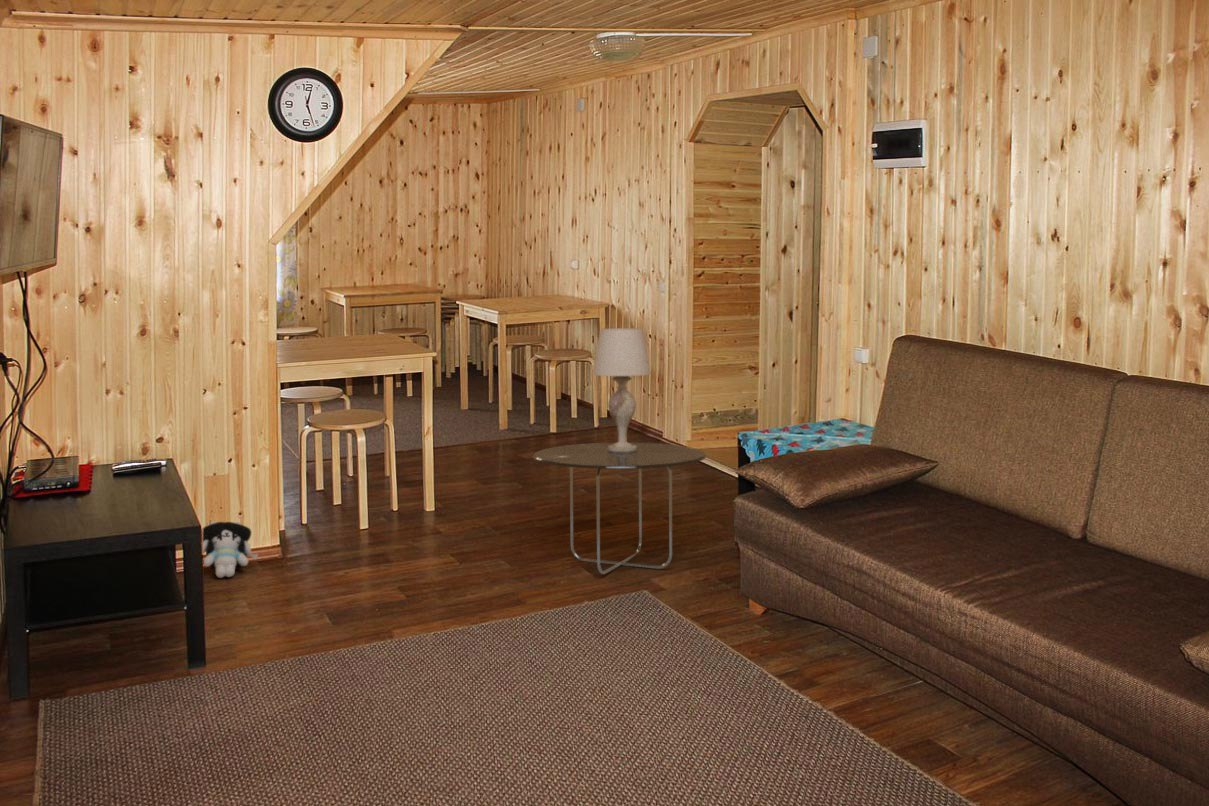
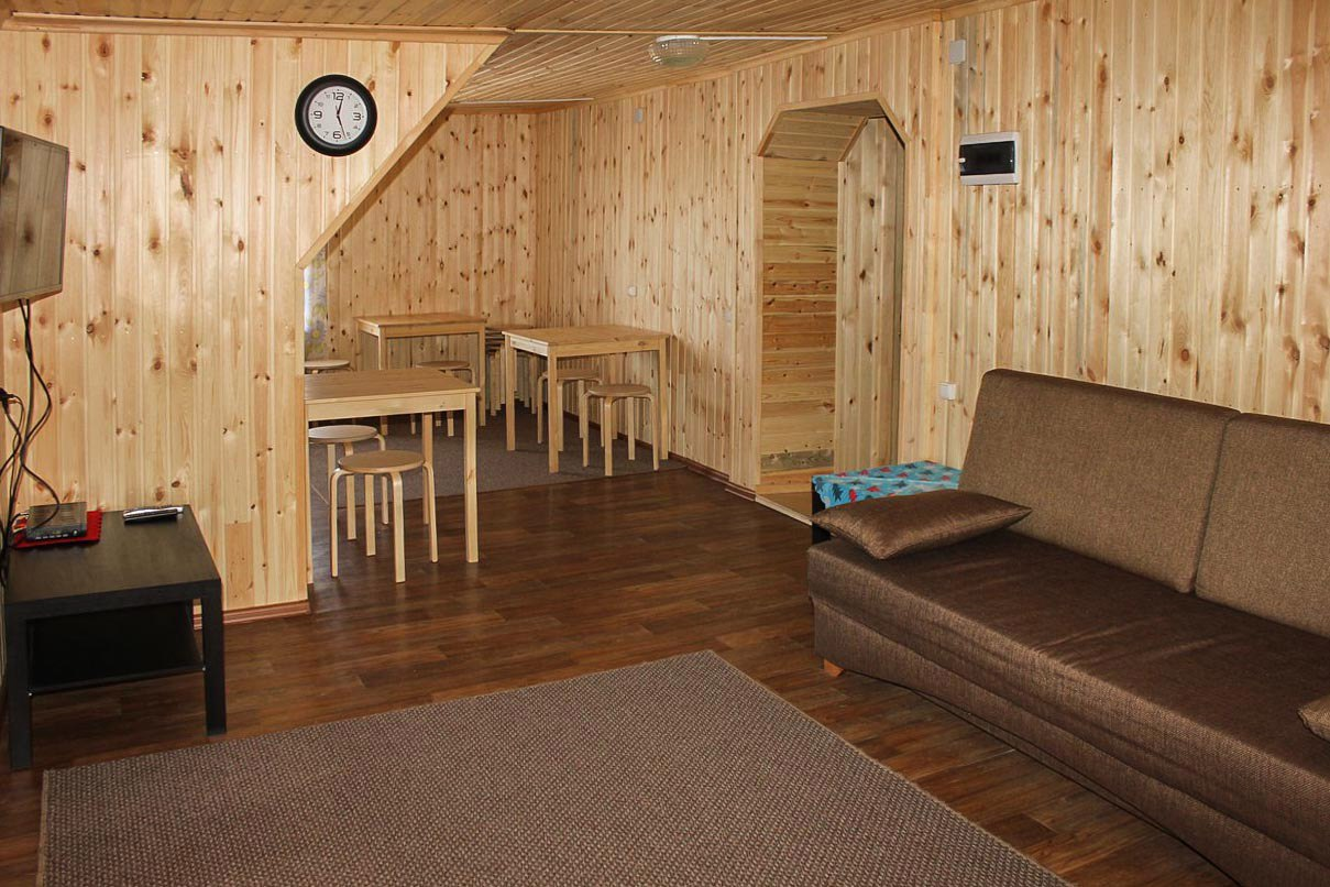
- table lamp (621, 389)
- plush toy (228, 547)
- side table (639, 509)
